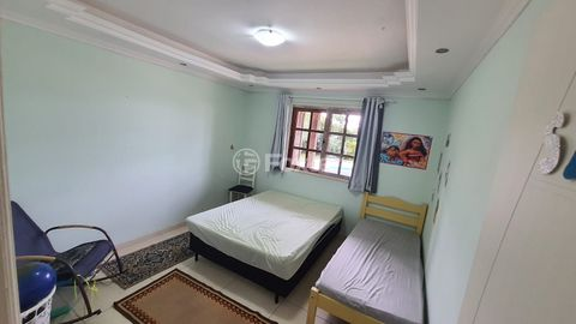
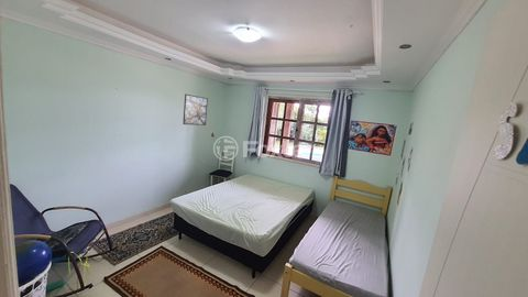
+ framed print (196, 110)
